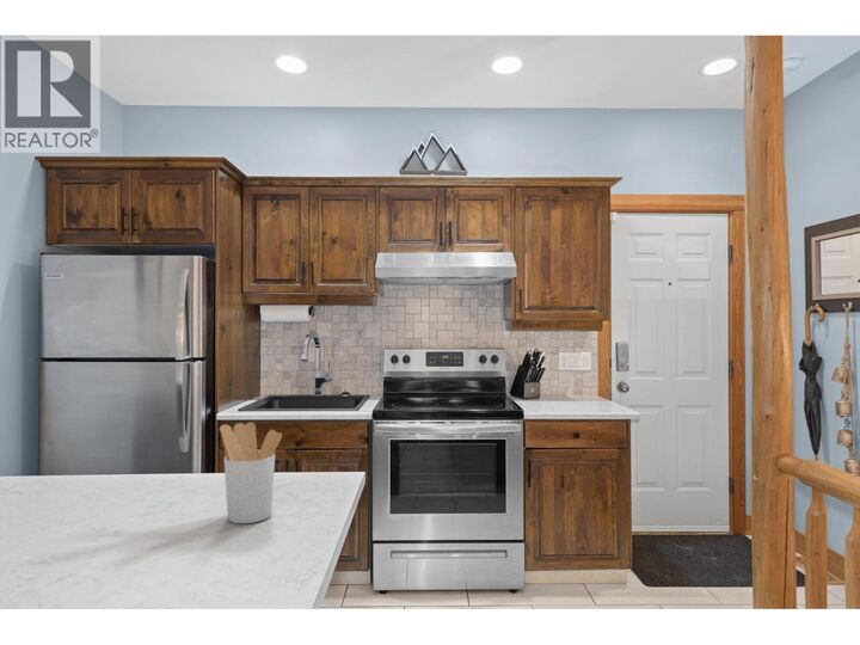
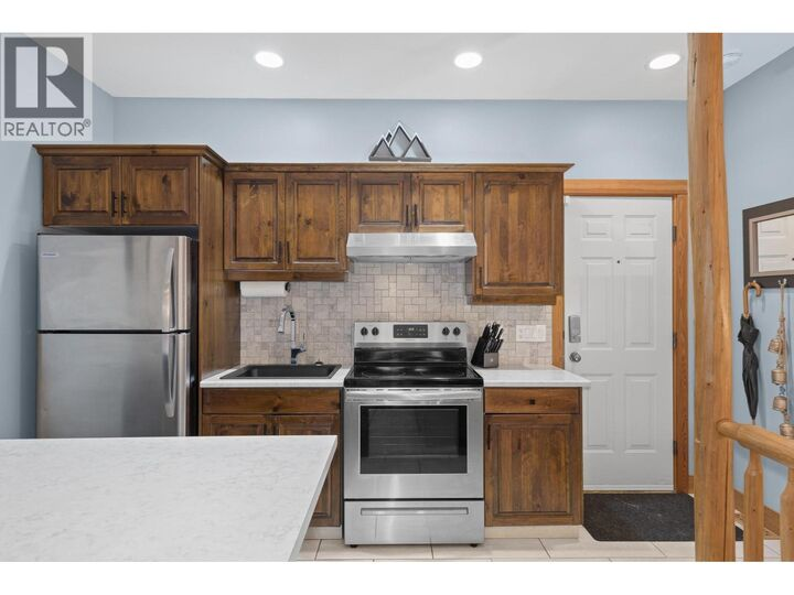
- utensil holder (245, 467)
